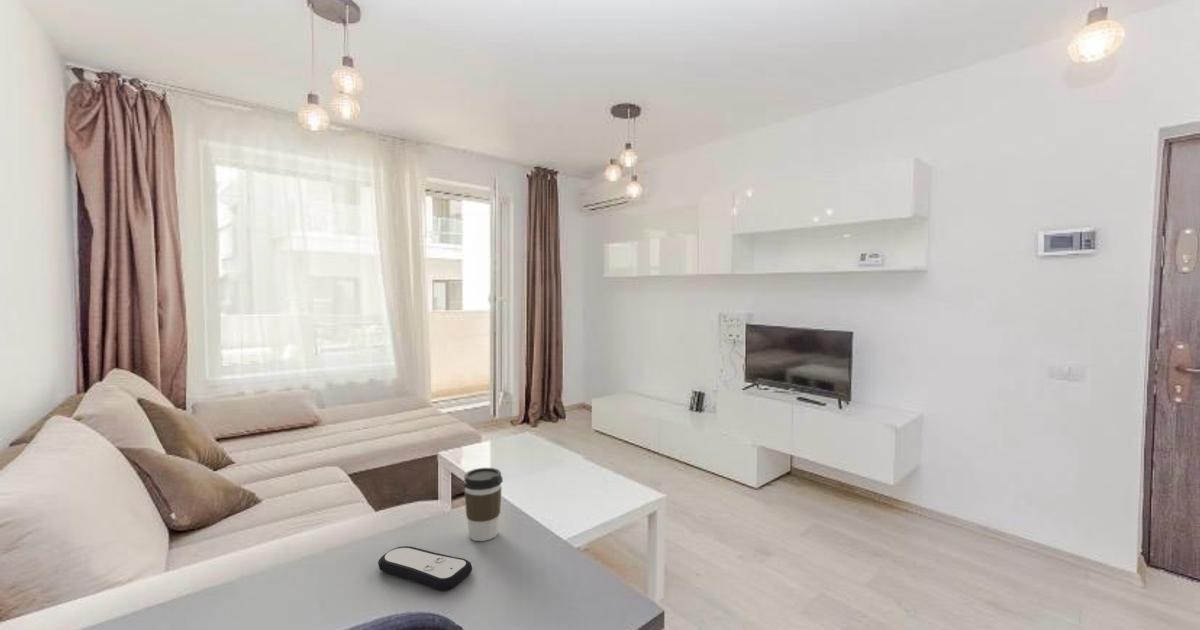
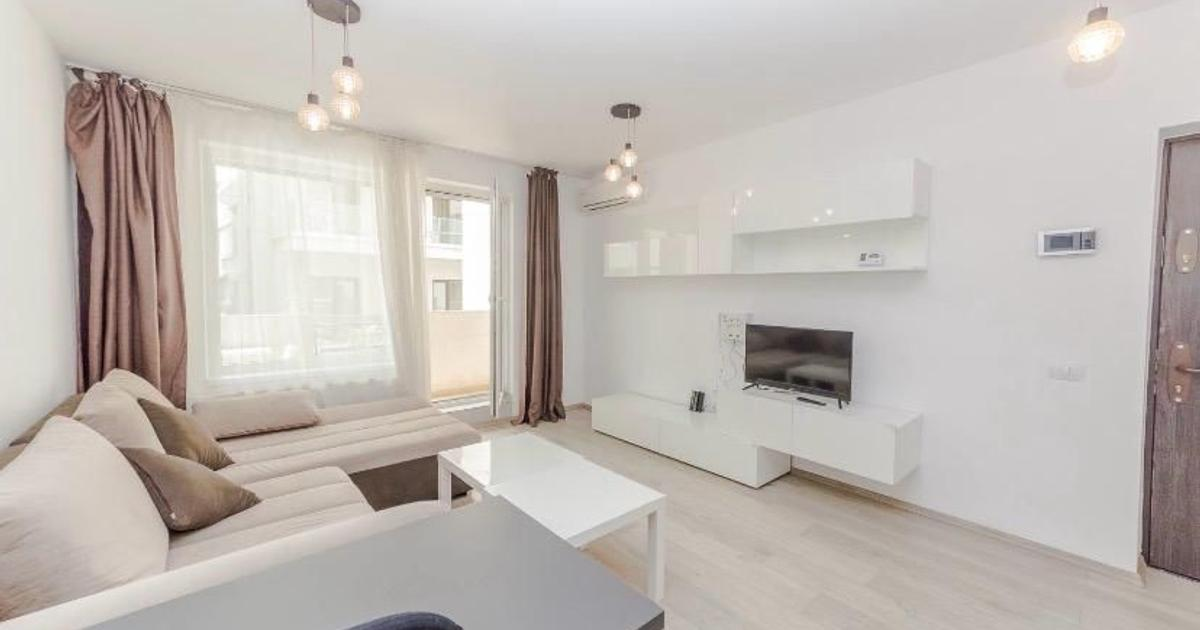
- coffee cup (483, 503)
- remote control (423, 565)
